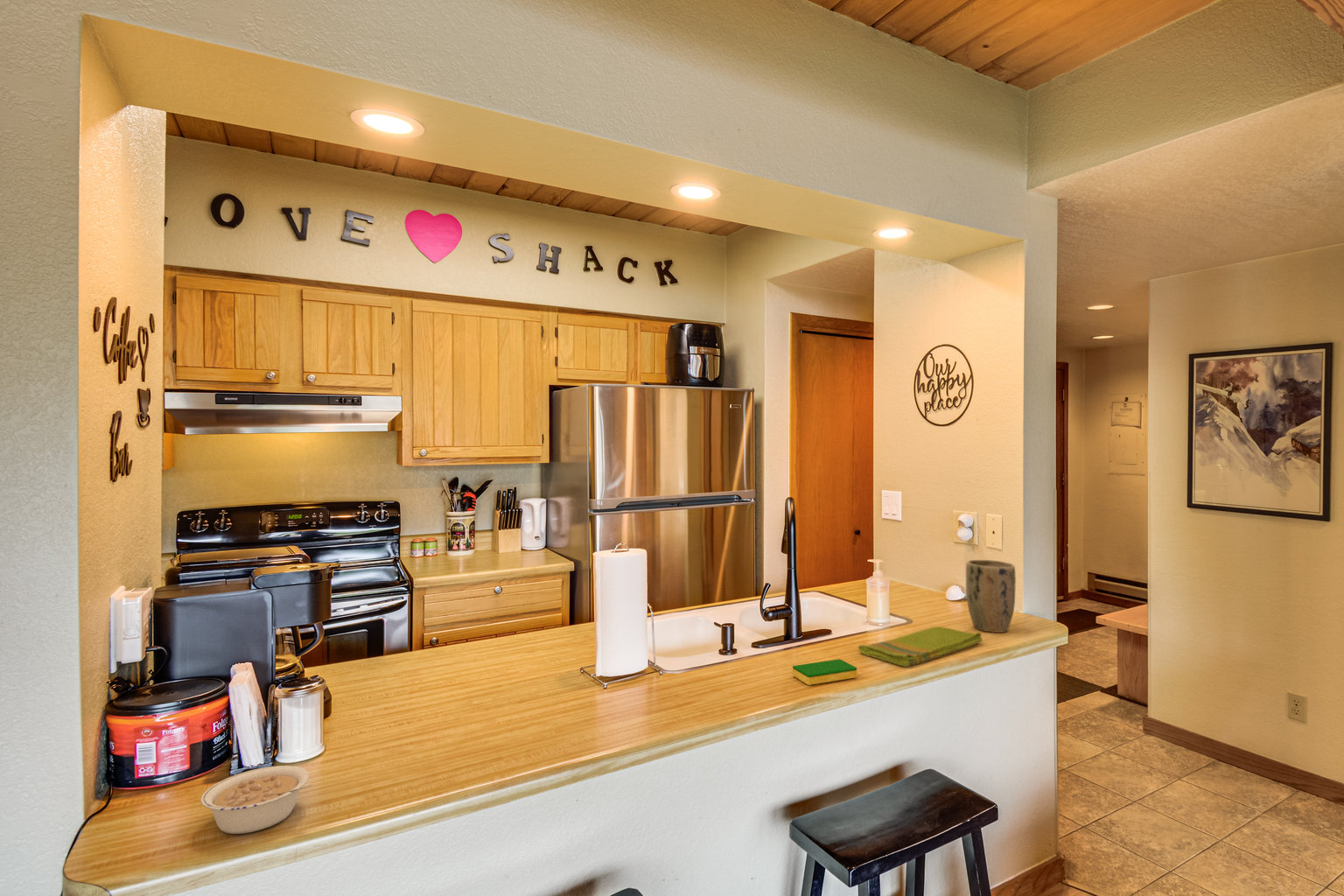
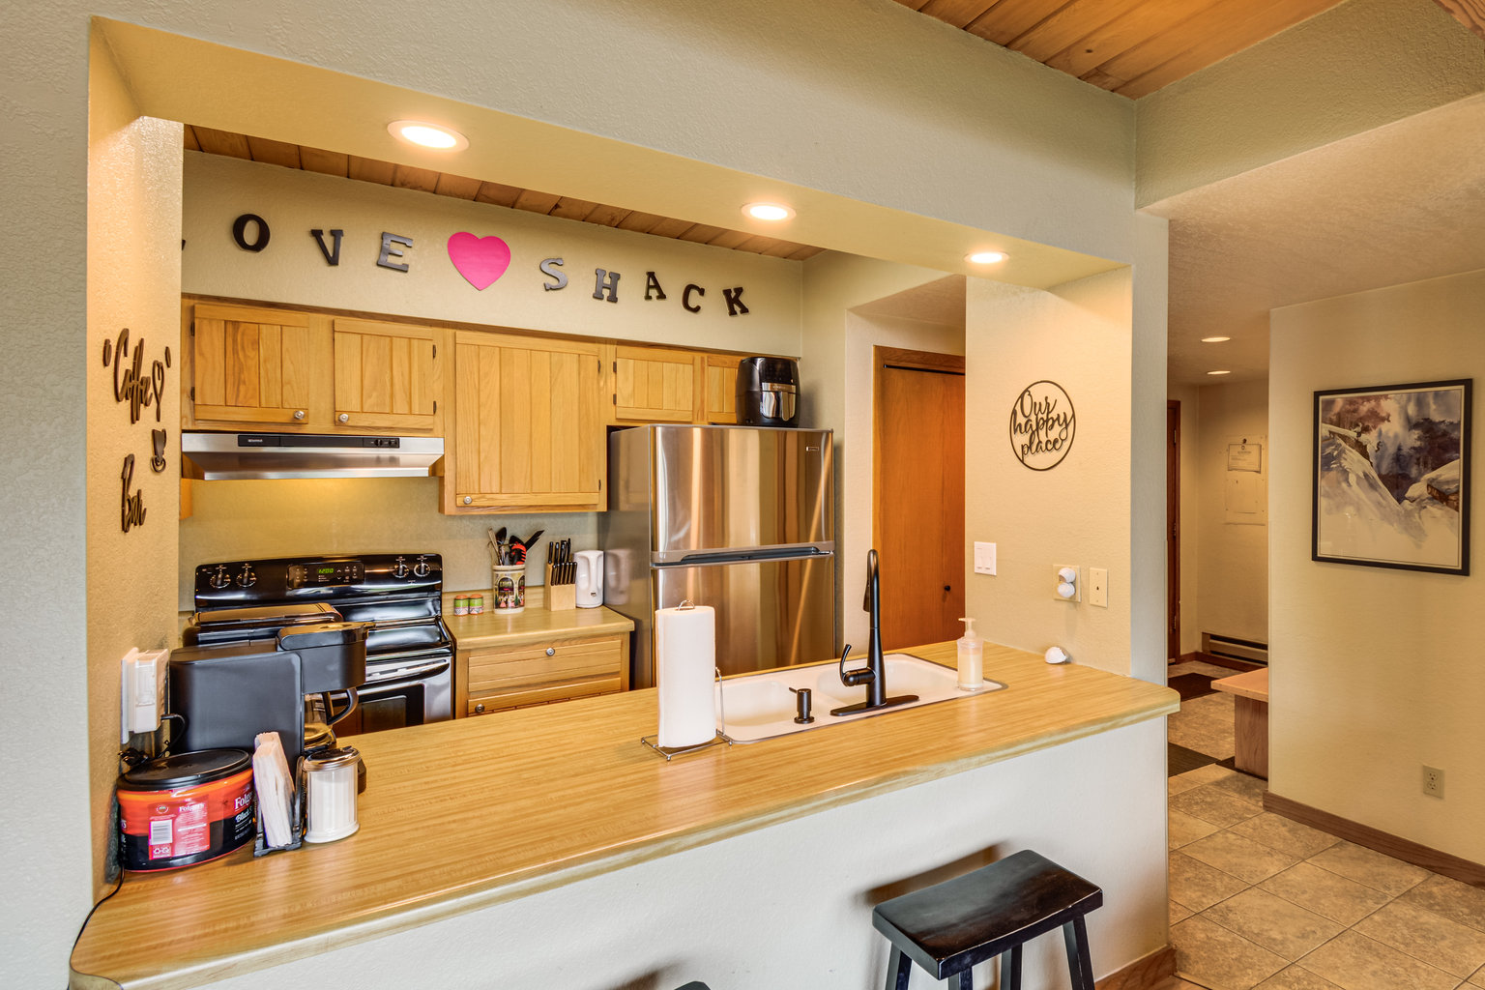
- legume (261, 797)
- dish sponge (824, 671)
- dish towel (921, 642)
- plant pot (990, 595)
